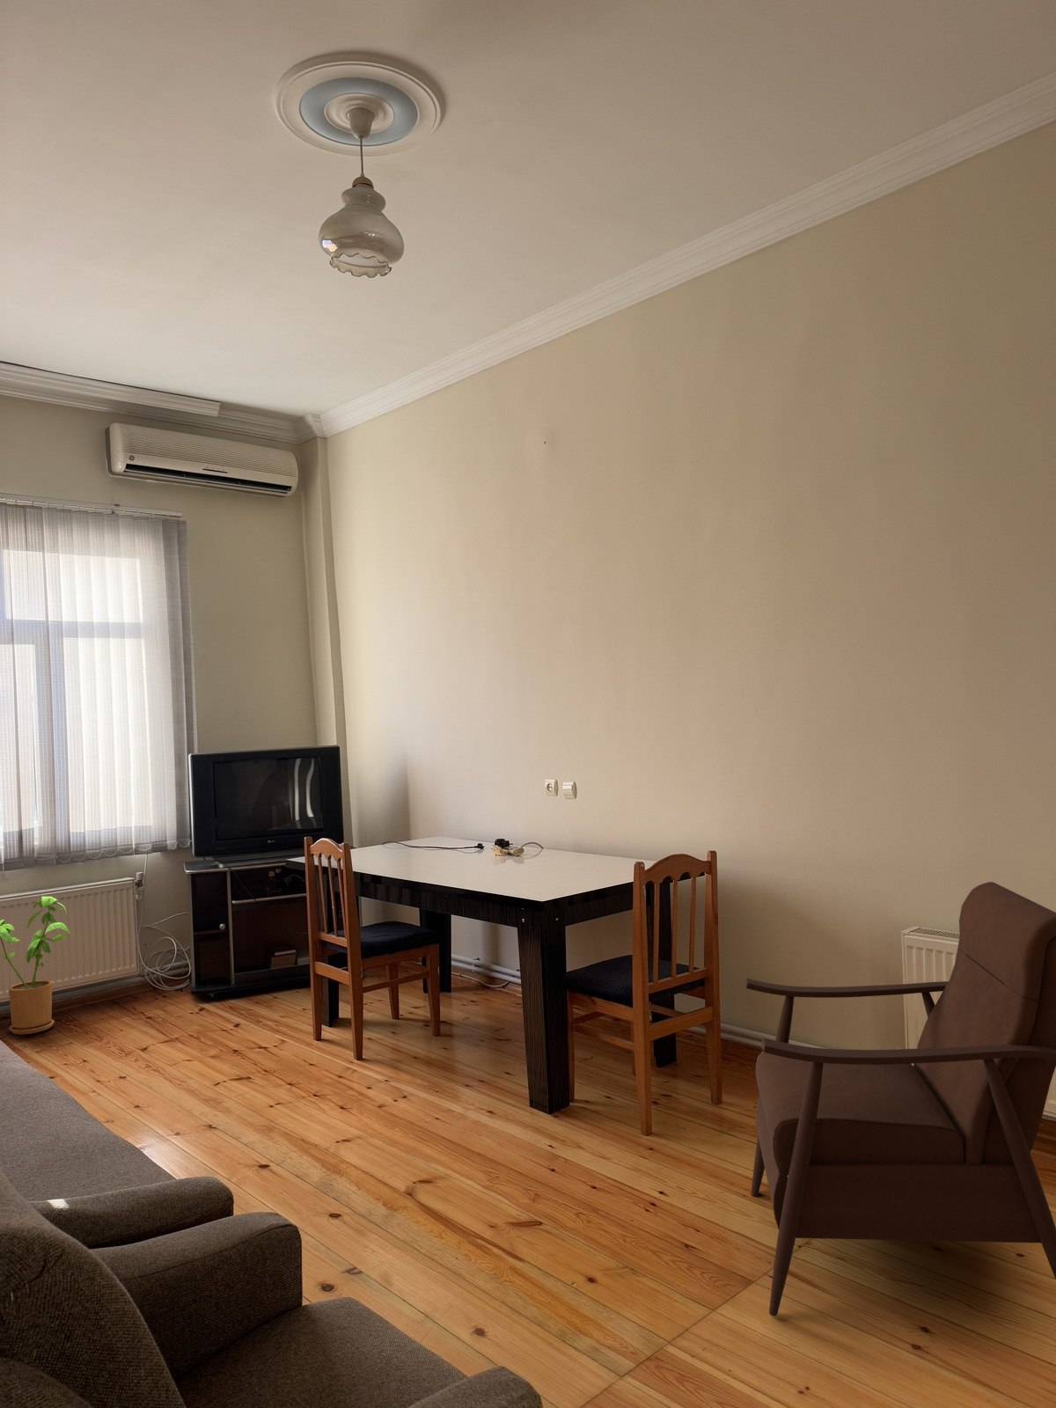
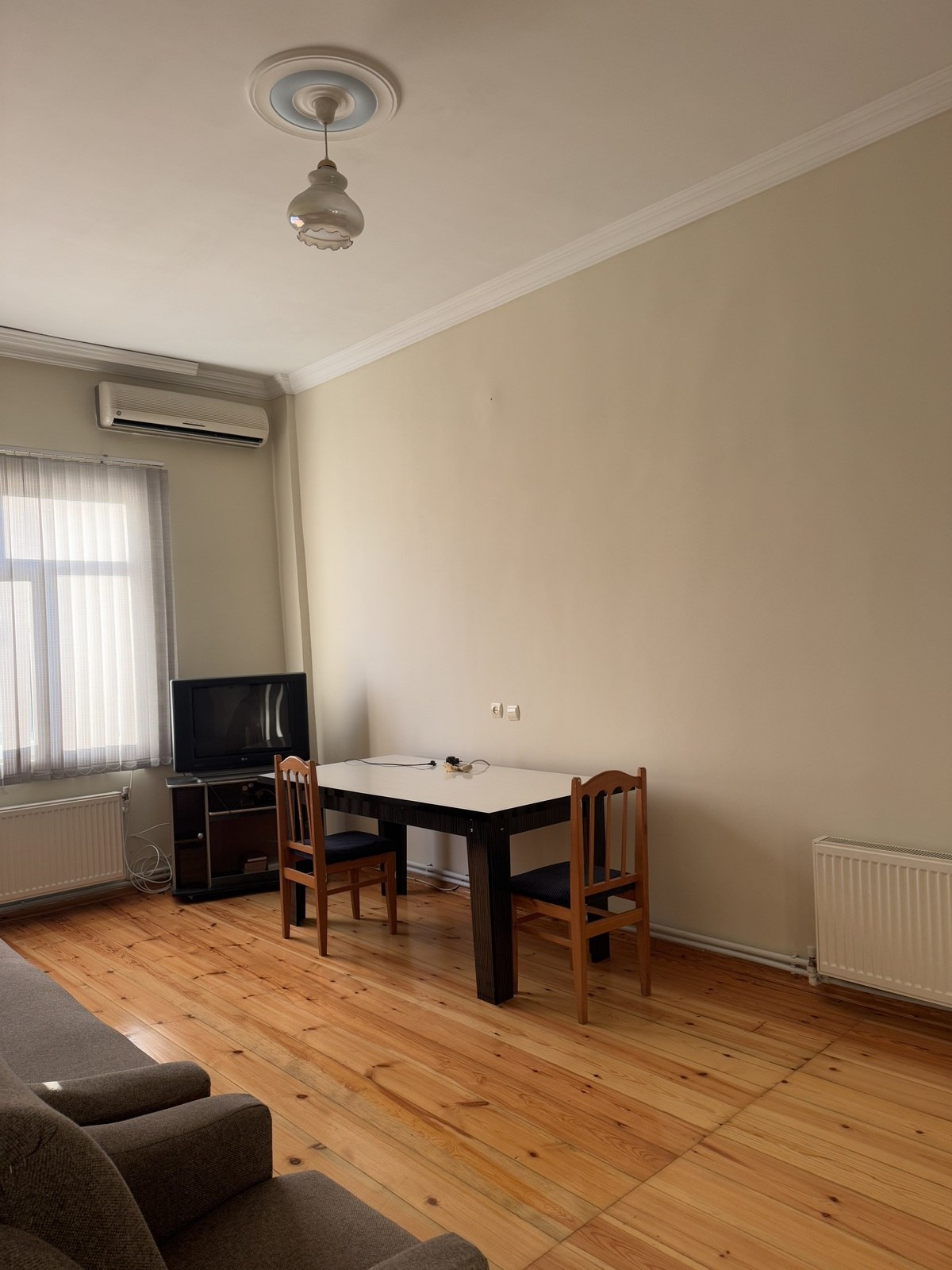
- armchair (892, 1075)
- house plant (35, 963)
